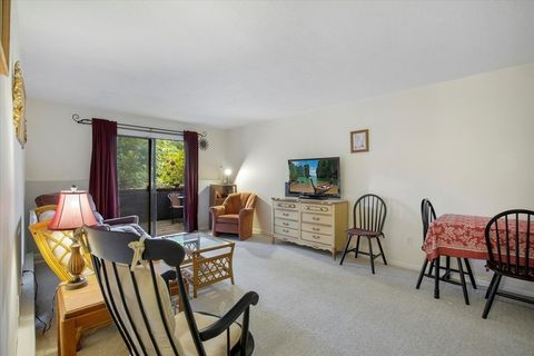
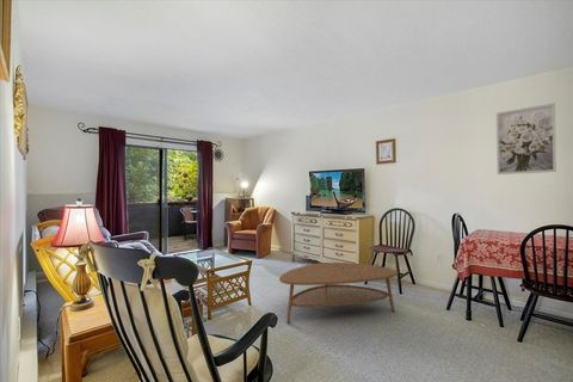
+ coffee table (335, 289)
+ wall art (524, 140)
